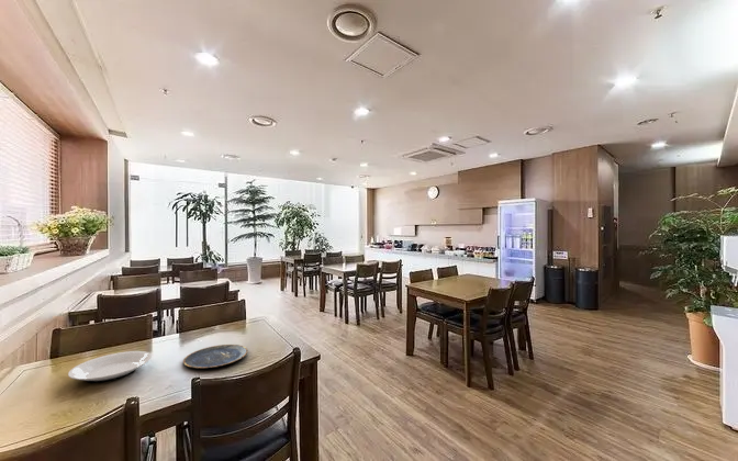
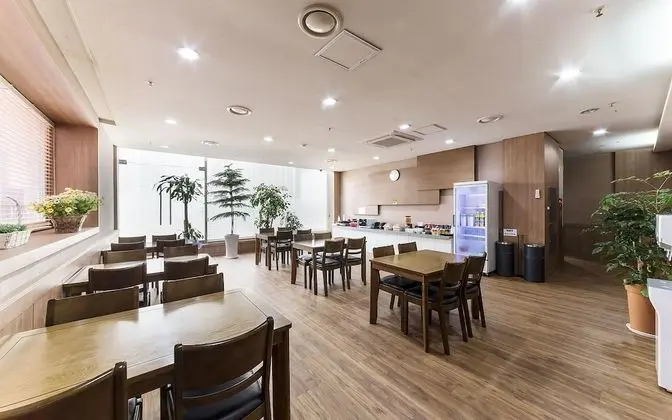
- plate (112, 368)
- plate (216, 356)
